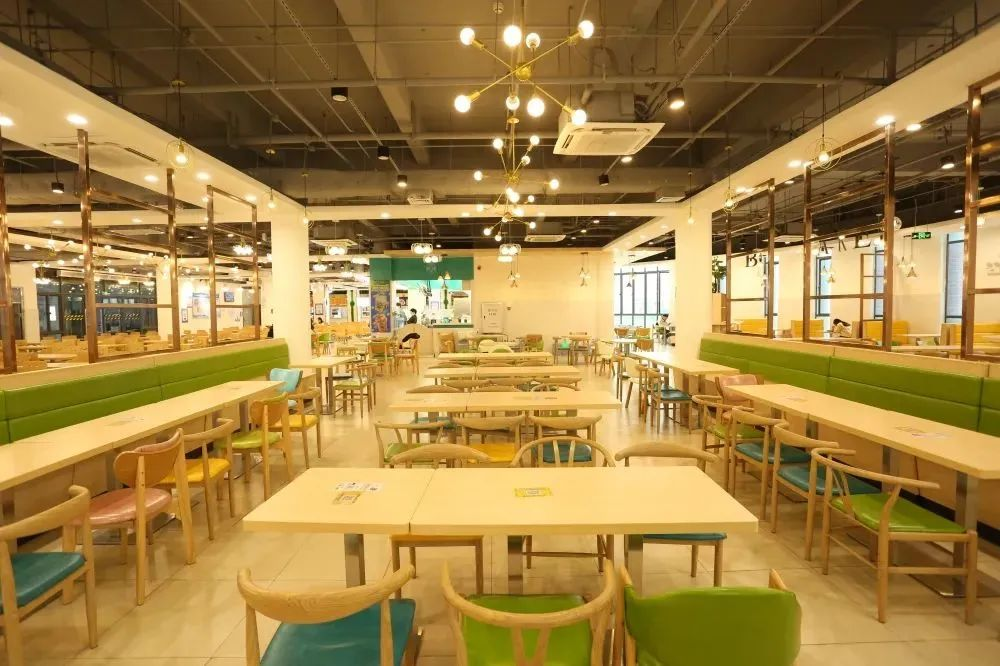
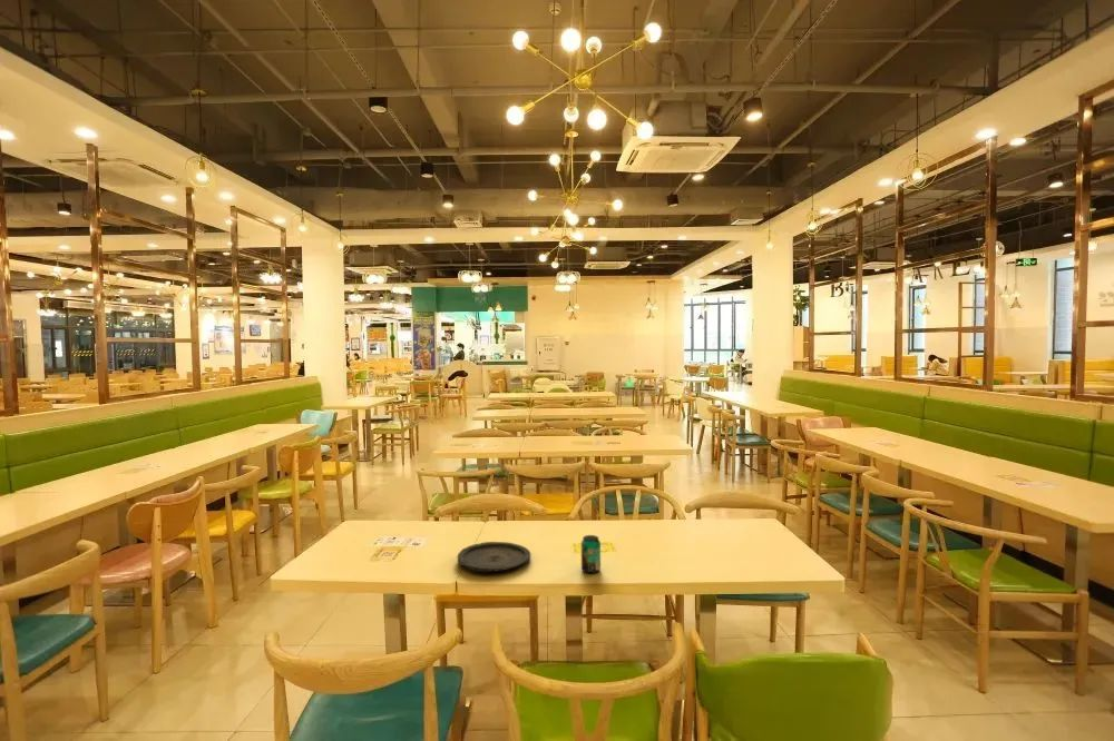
+ beverage can (590, 553)
+ plate (494, 556)
